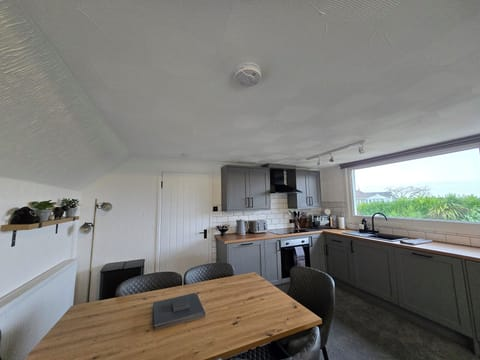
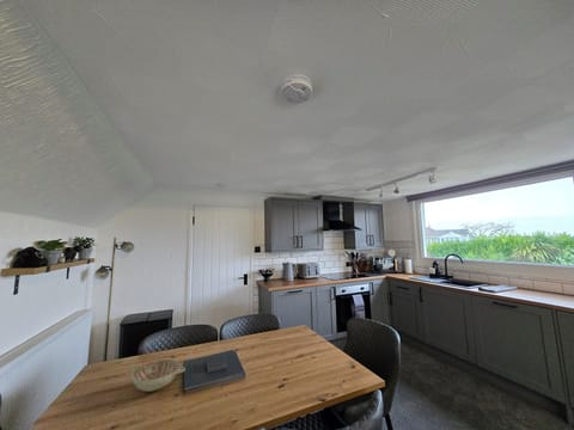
+ decorative bowl (155, 376)
